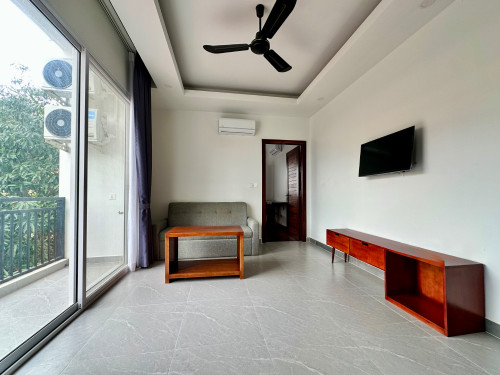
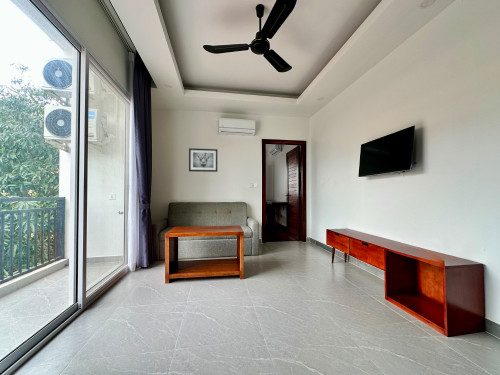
+ wall art (203, 160)
